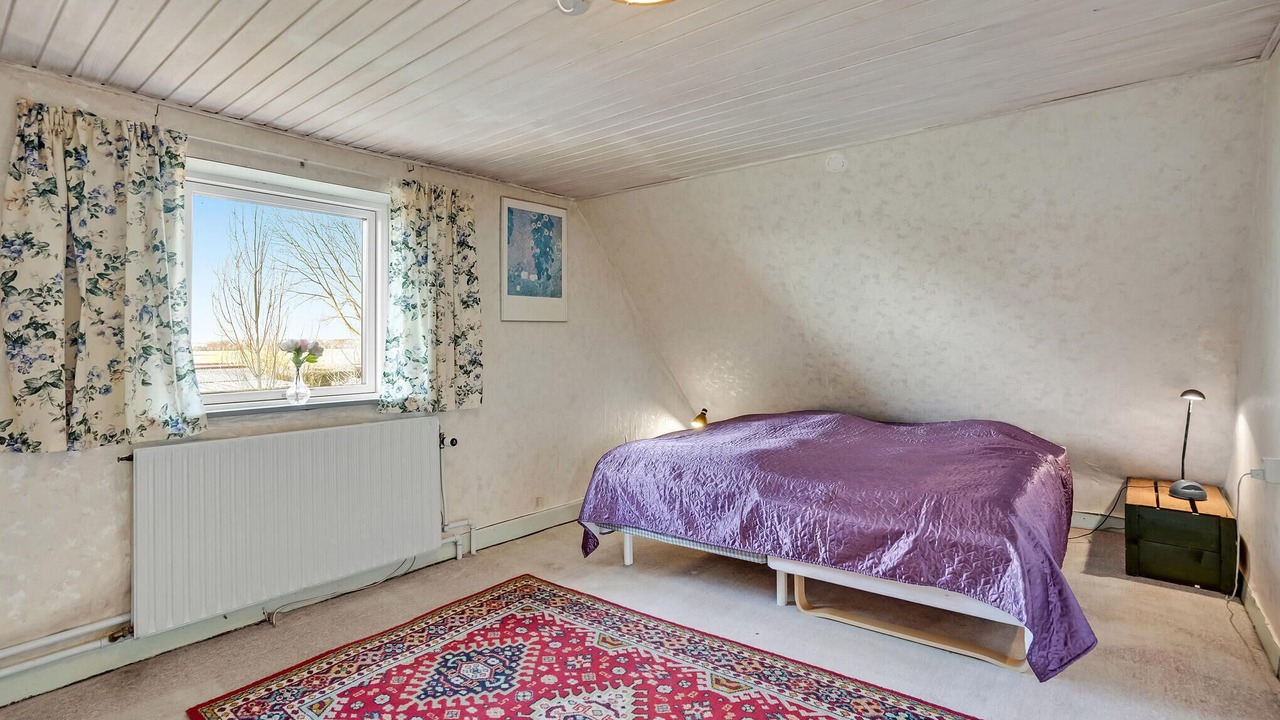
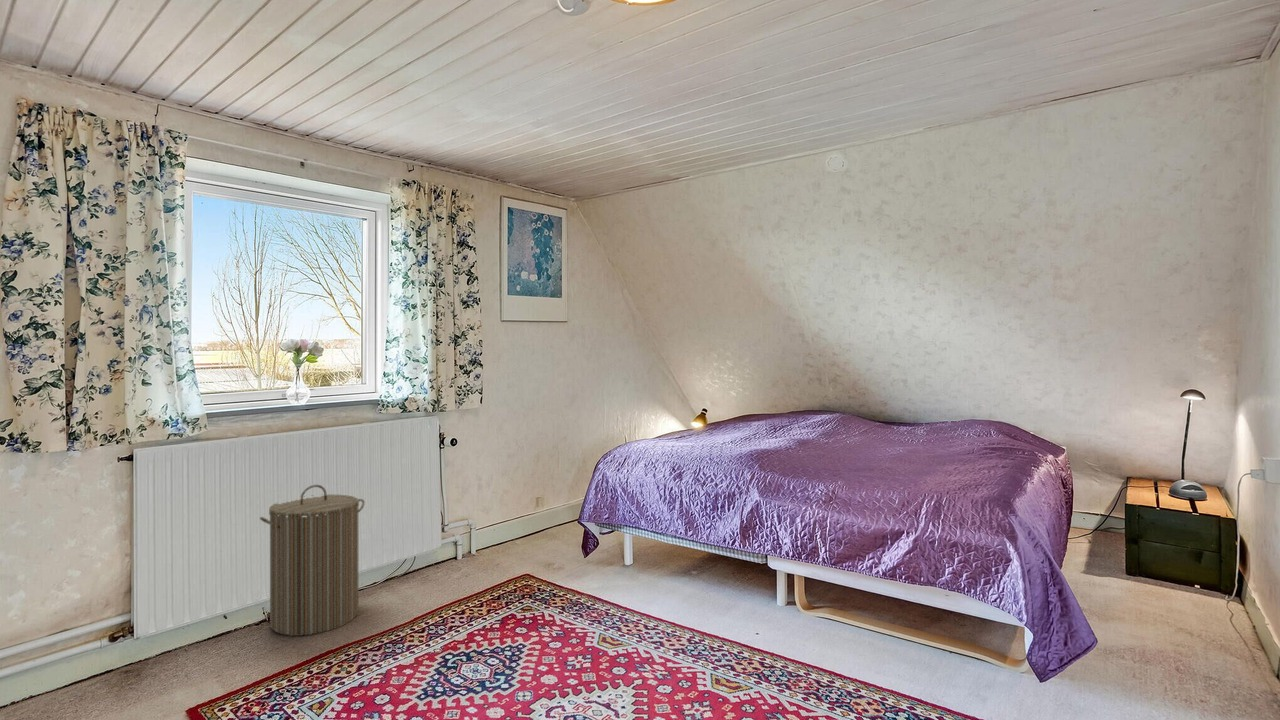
+ laundry hamper (315, 551)
